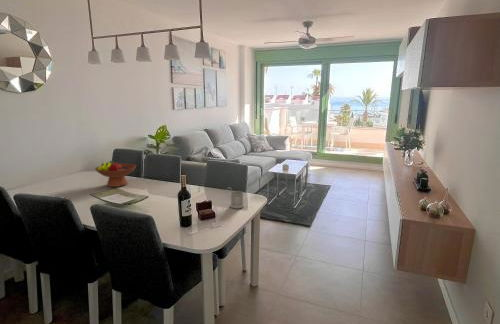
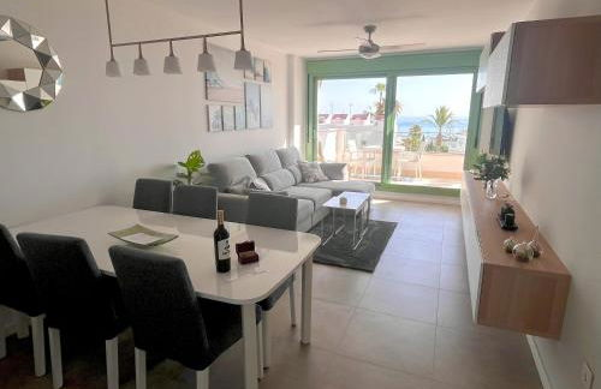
- fruit bowl (116, 172)
- mug (234, 197)
